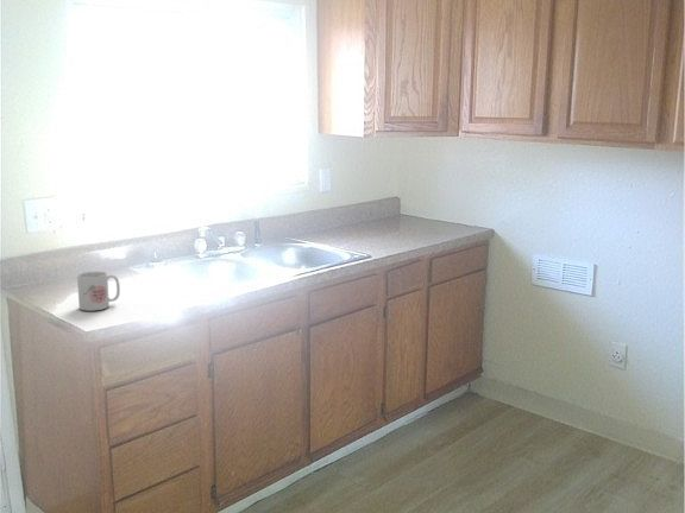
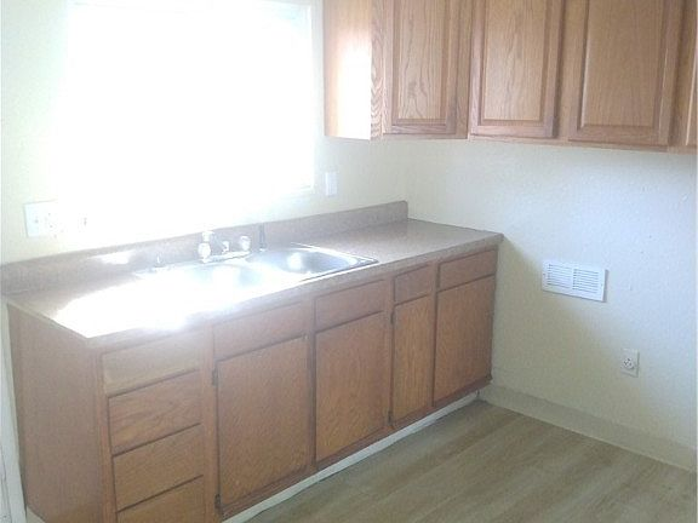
- mug (99, 290)
